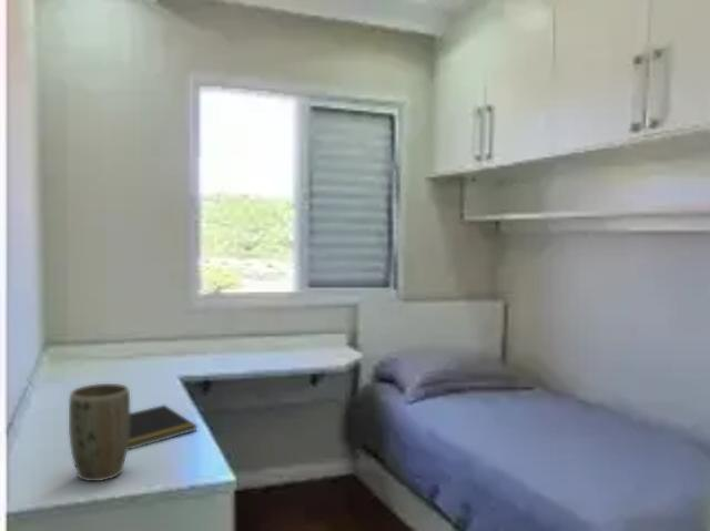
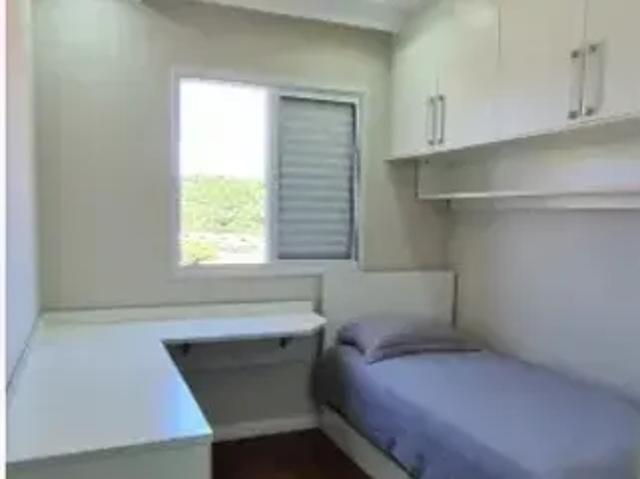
- notepad (146, 426)
- plant pot (100, 431)
